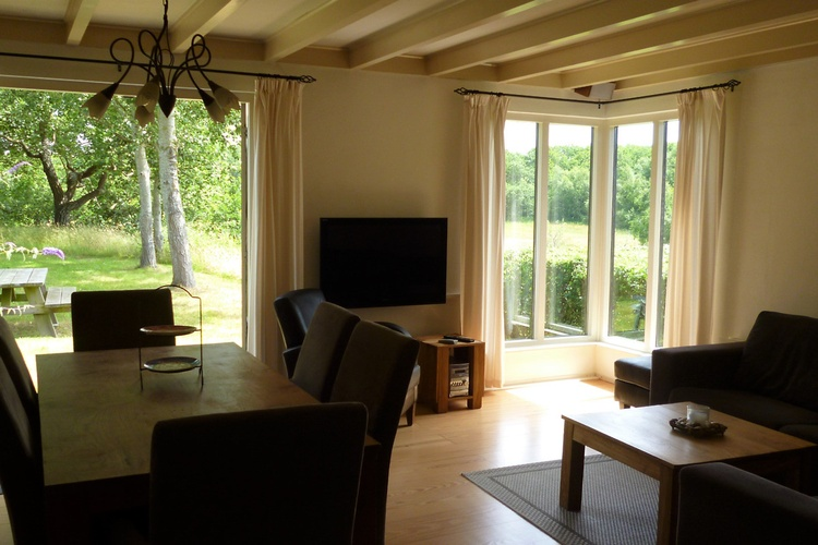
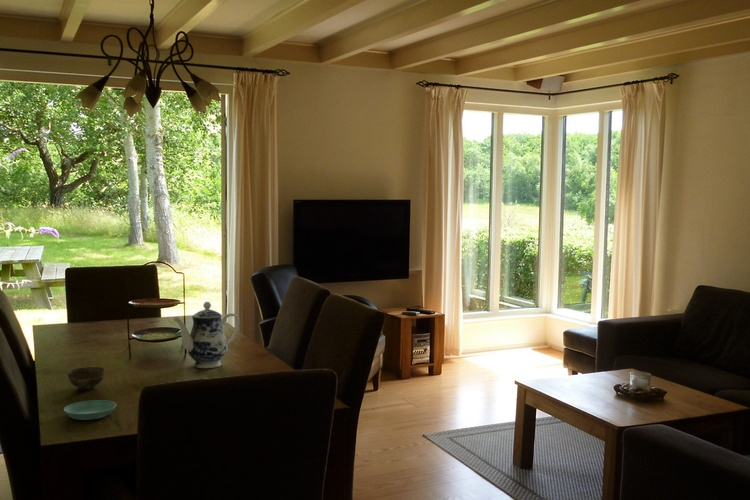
+ cup (86, 378)
+ teapot (207, 333)
+ saucer (90, 410)
